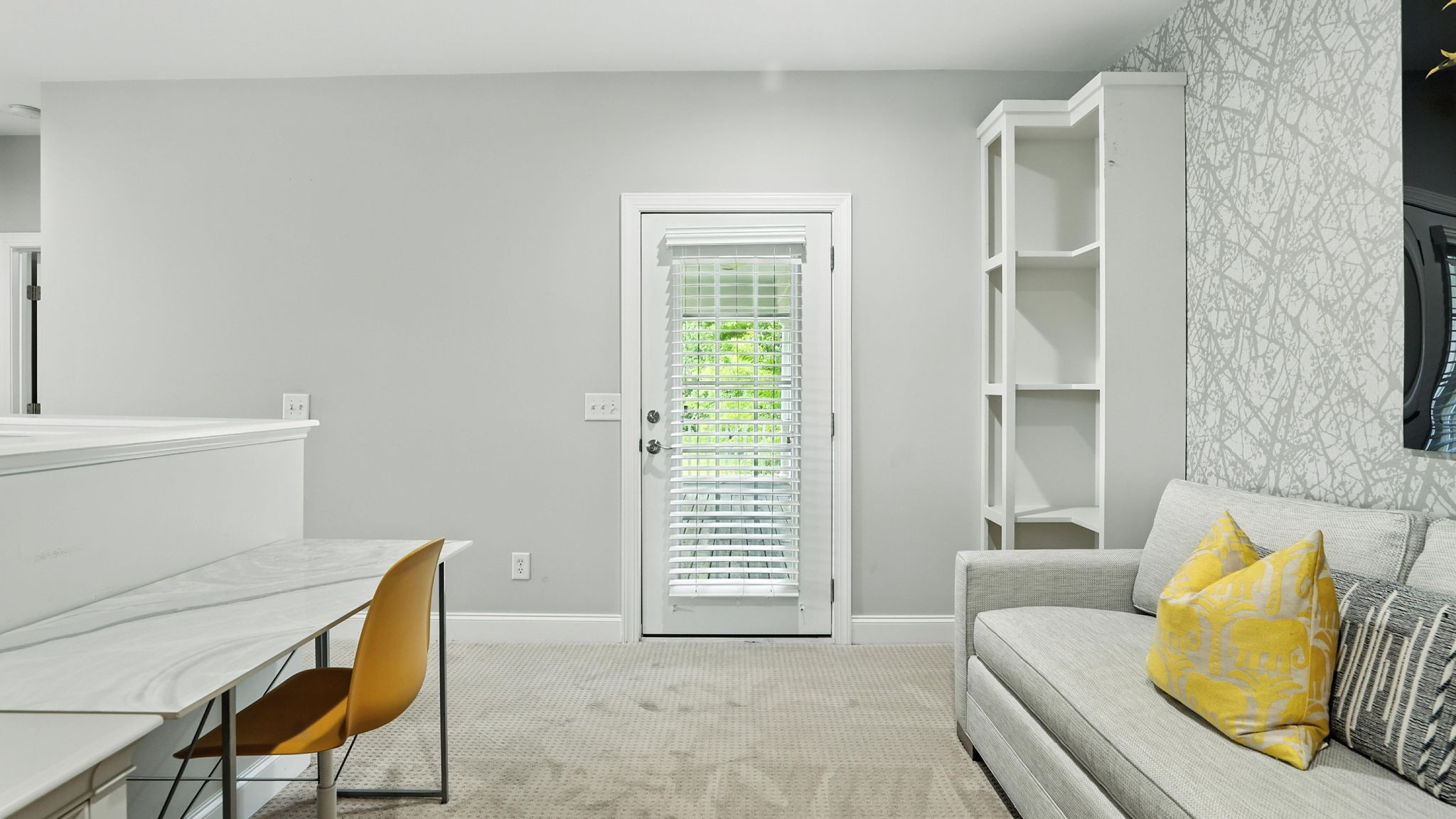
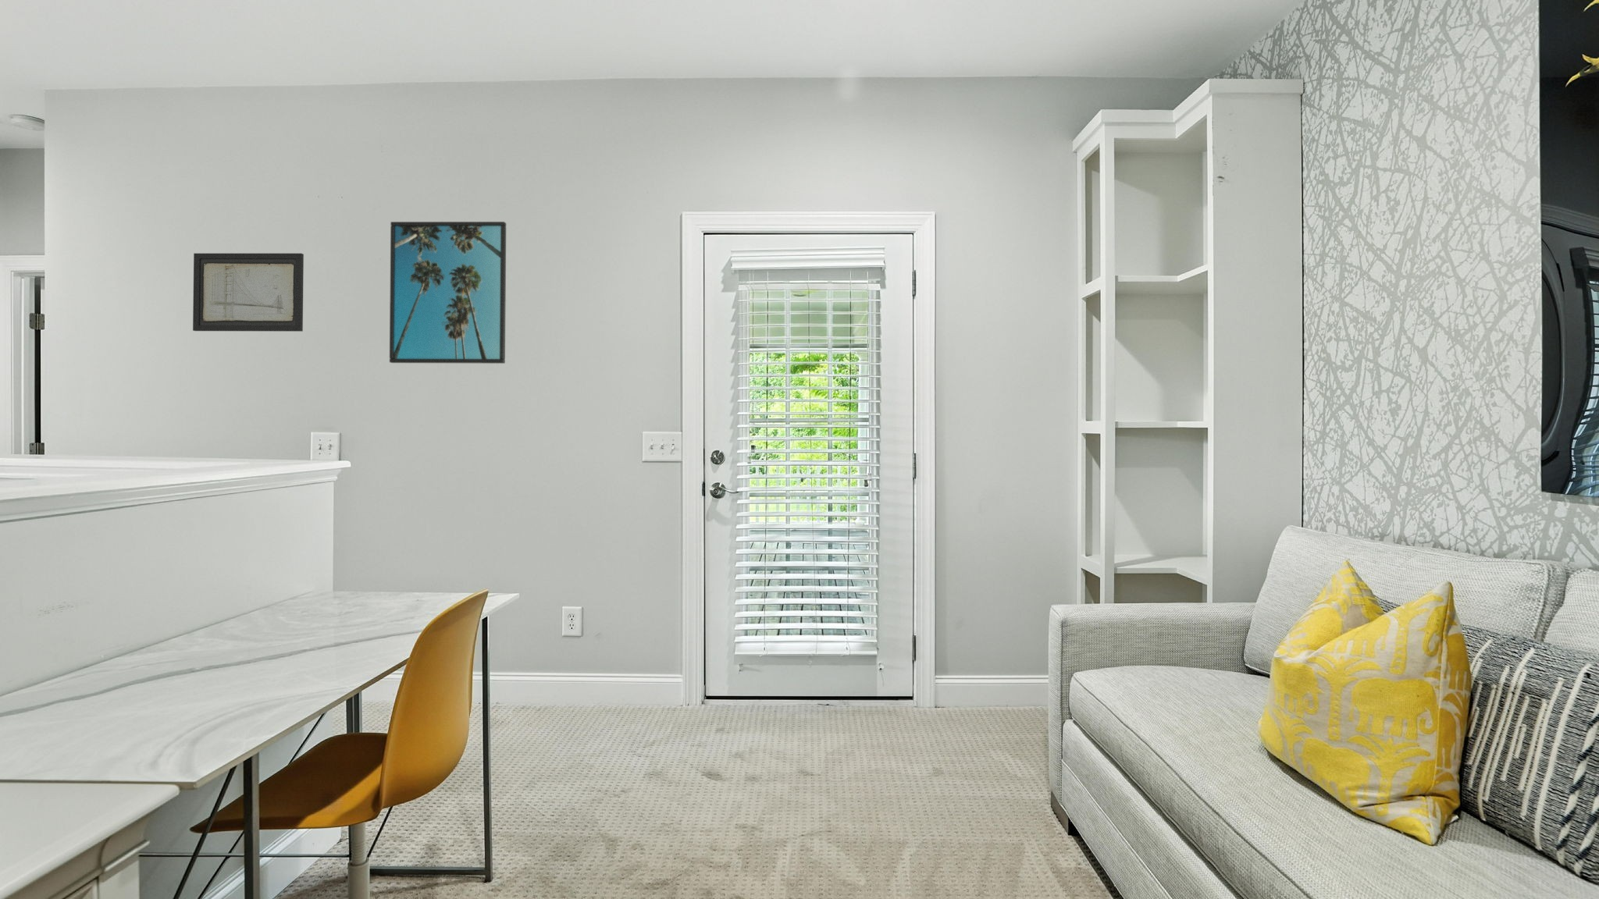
+ wall art (248, 292)
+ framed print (447, 292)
